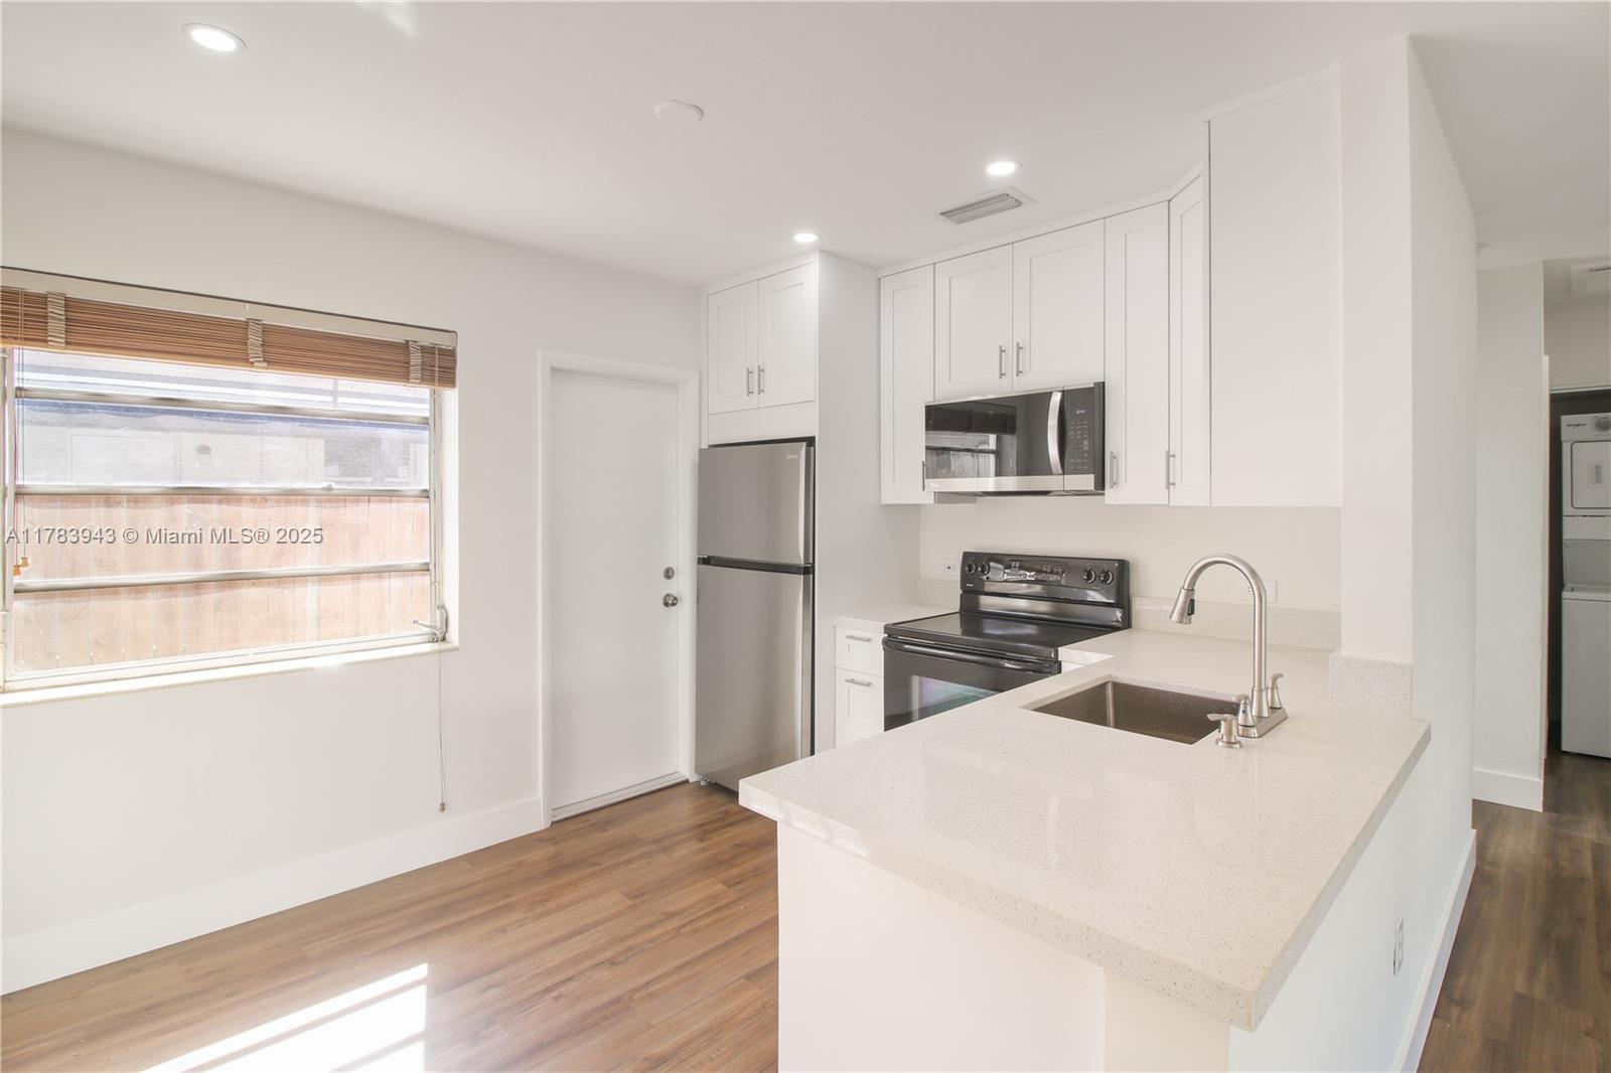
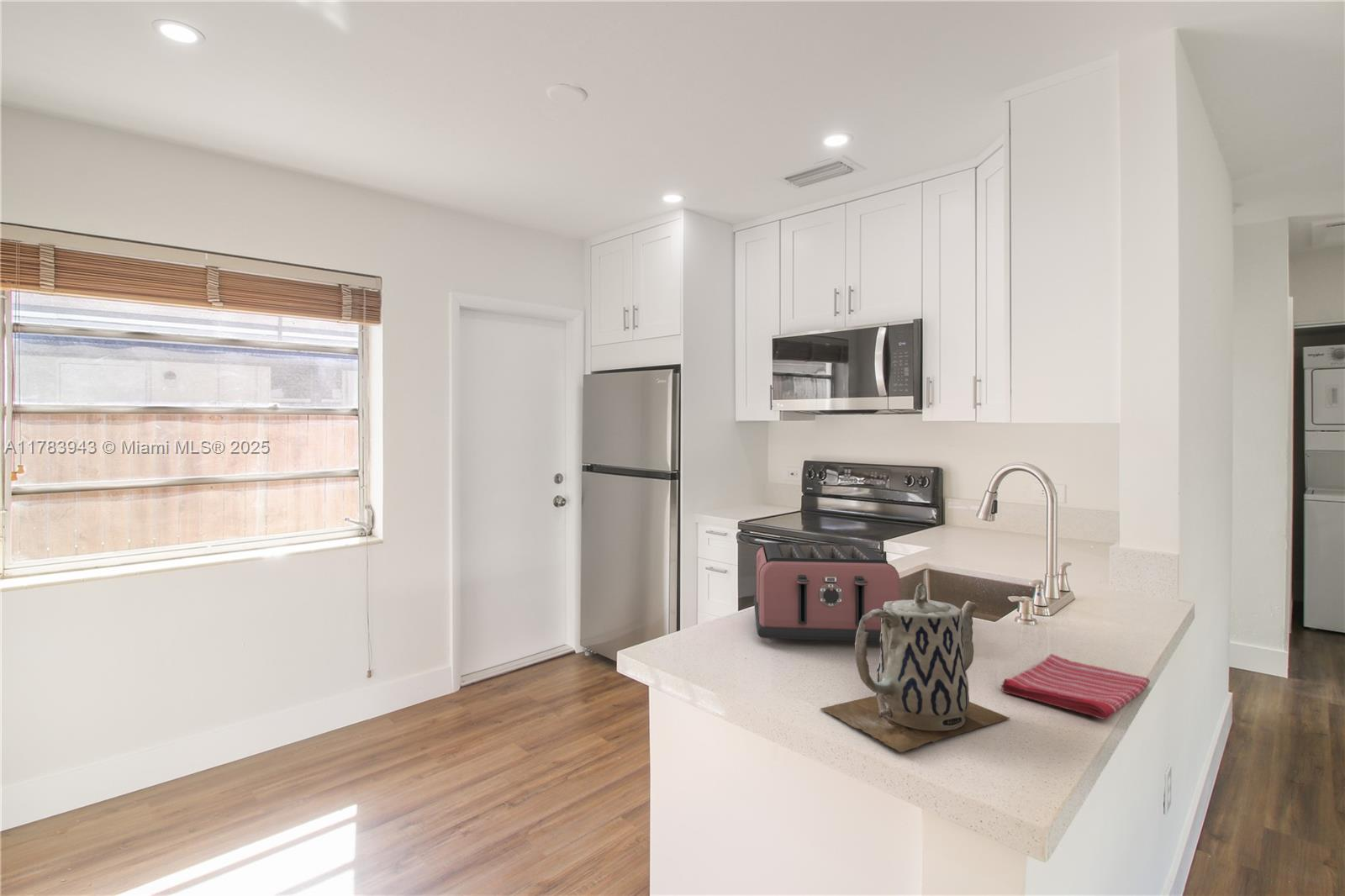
+ dish towel (1075, 683)
+ teapot (913, 648)
+ toaster (821, 589)
